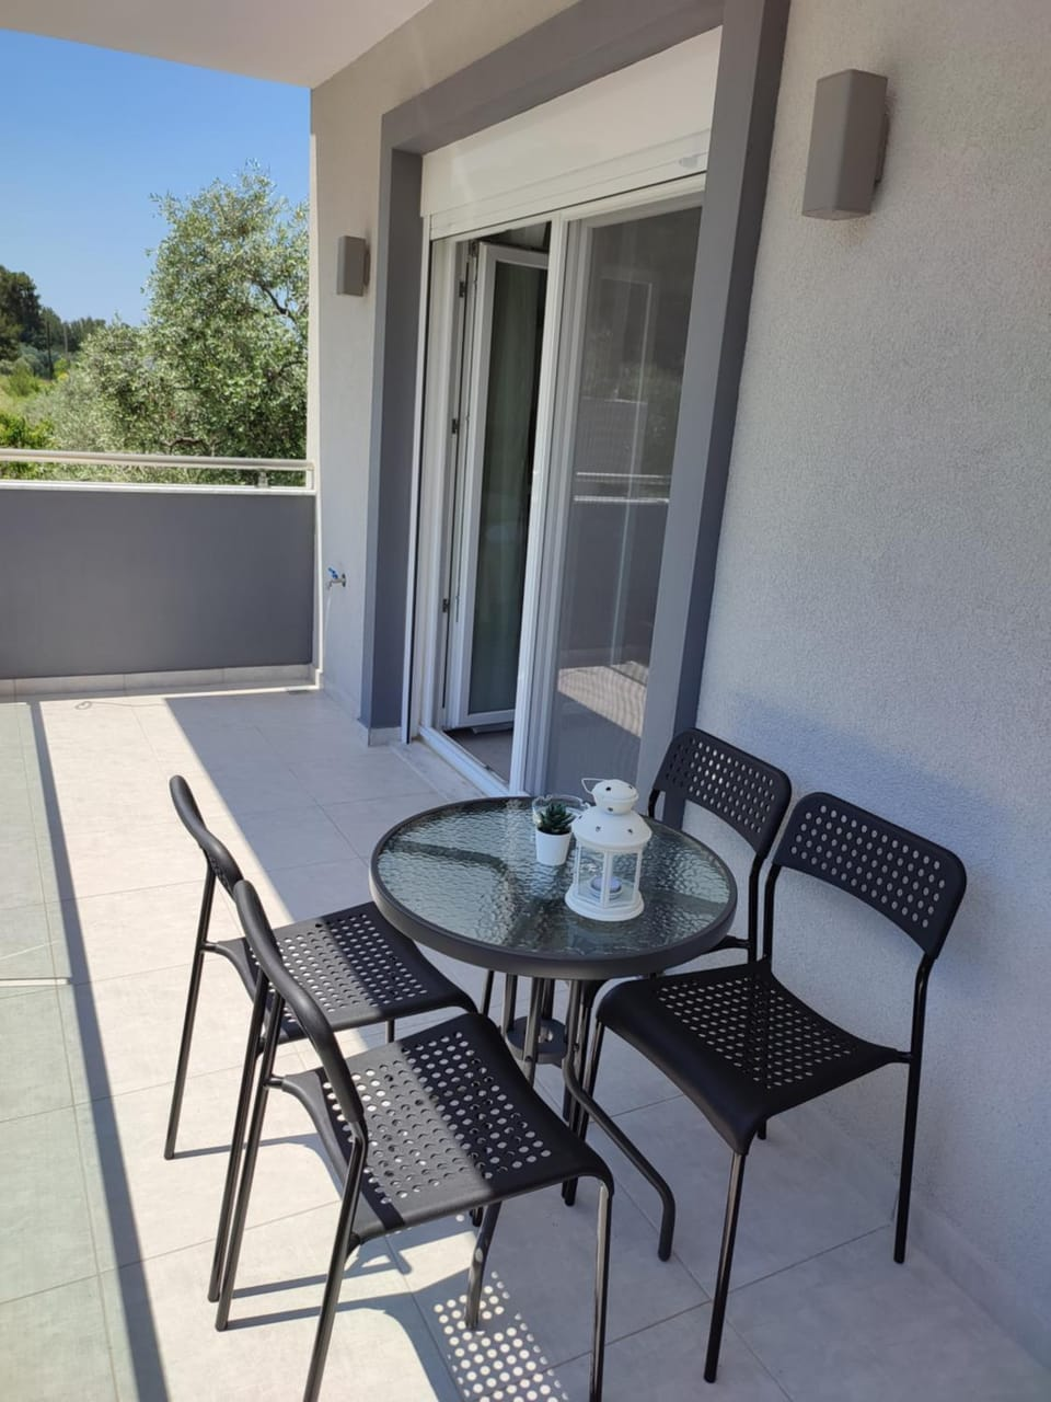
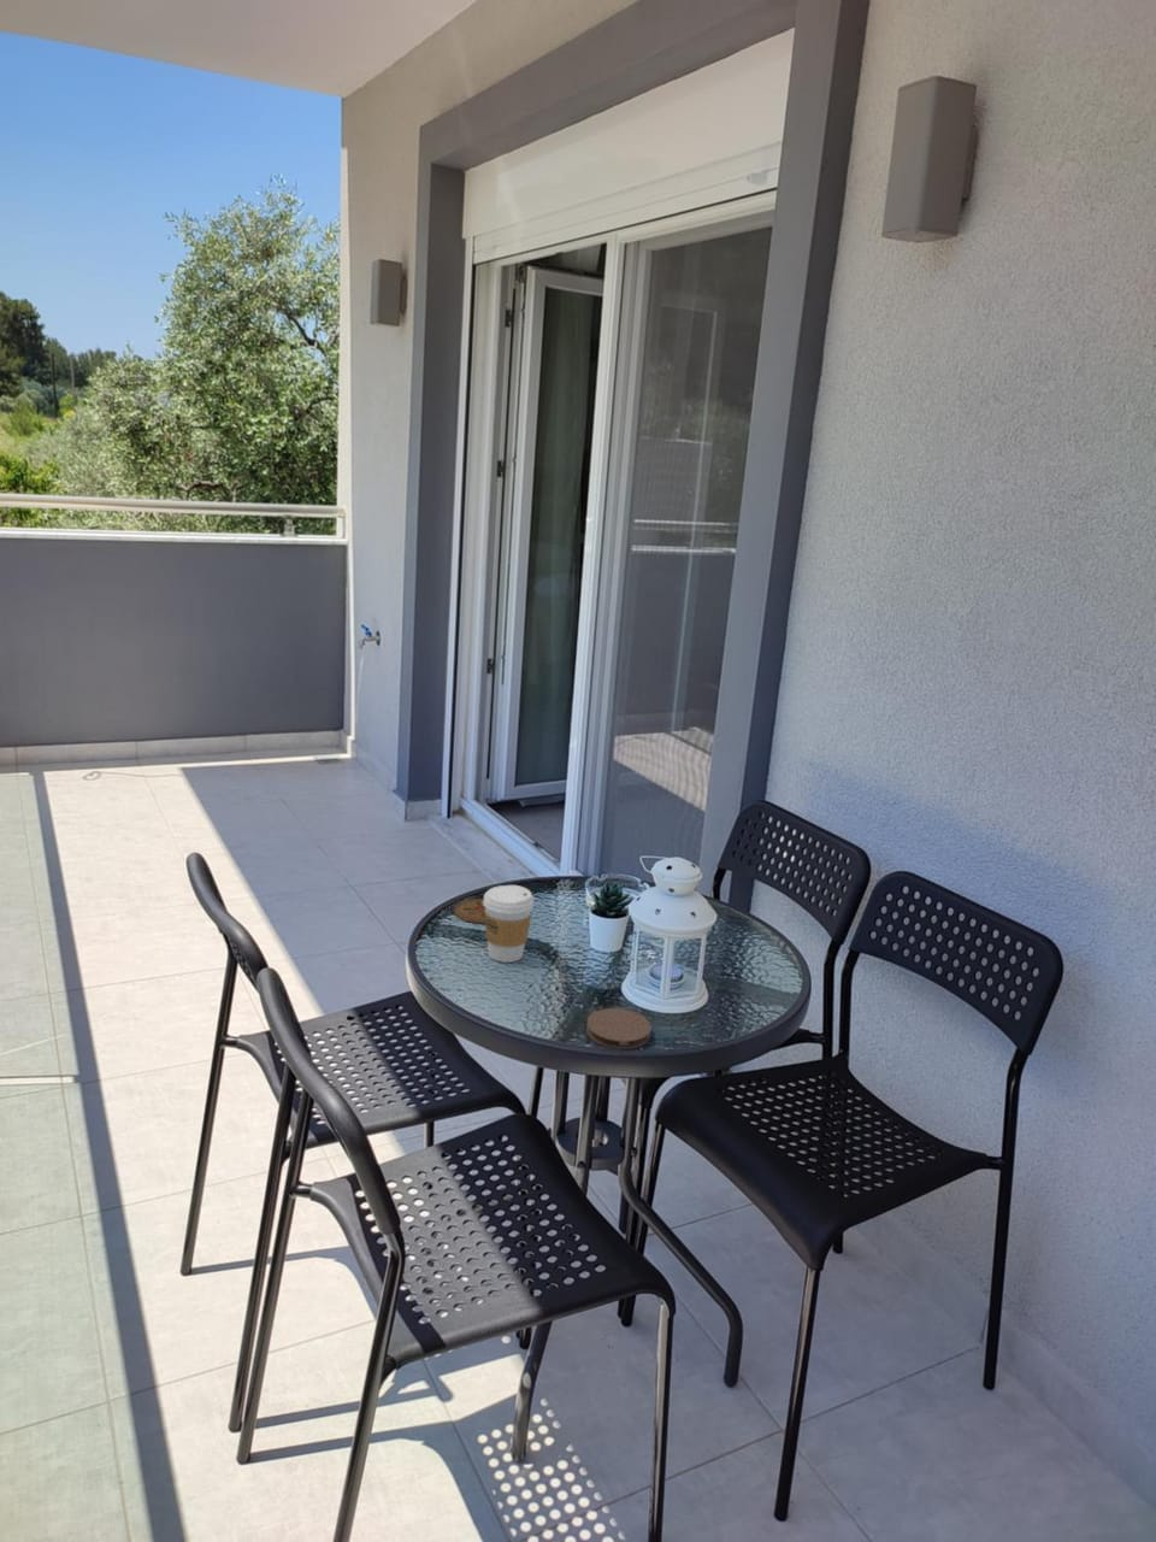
+ coaster (618, 1027)
+ coffee cup (506, 923)
+ coaster (481, 911)
